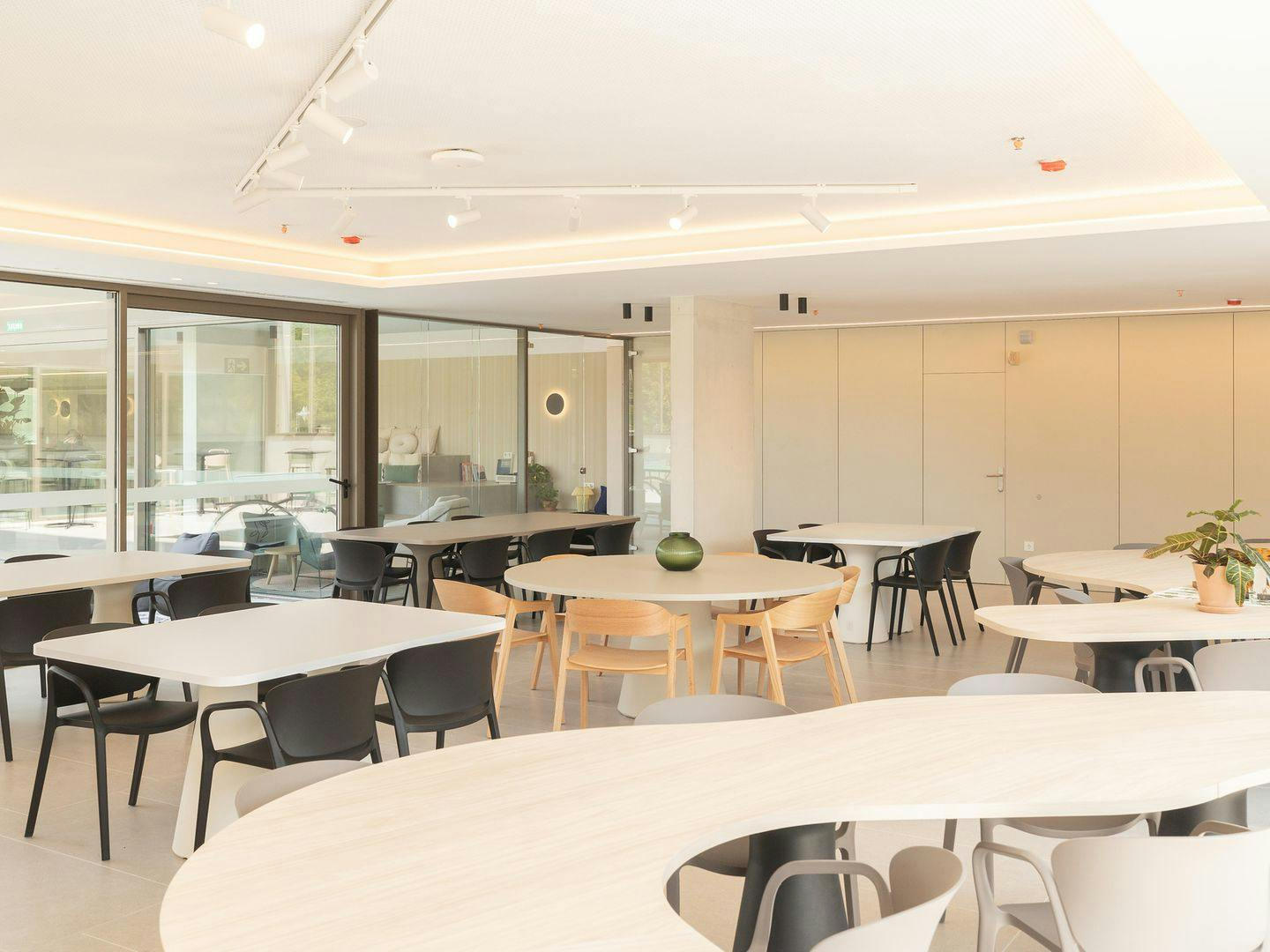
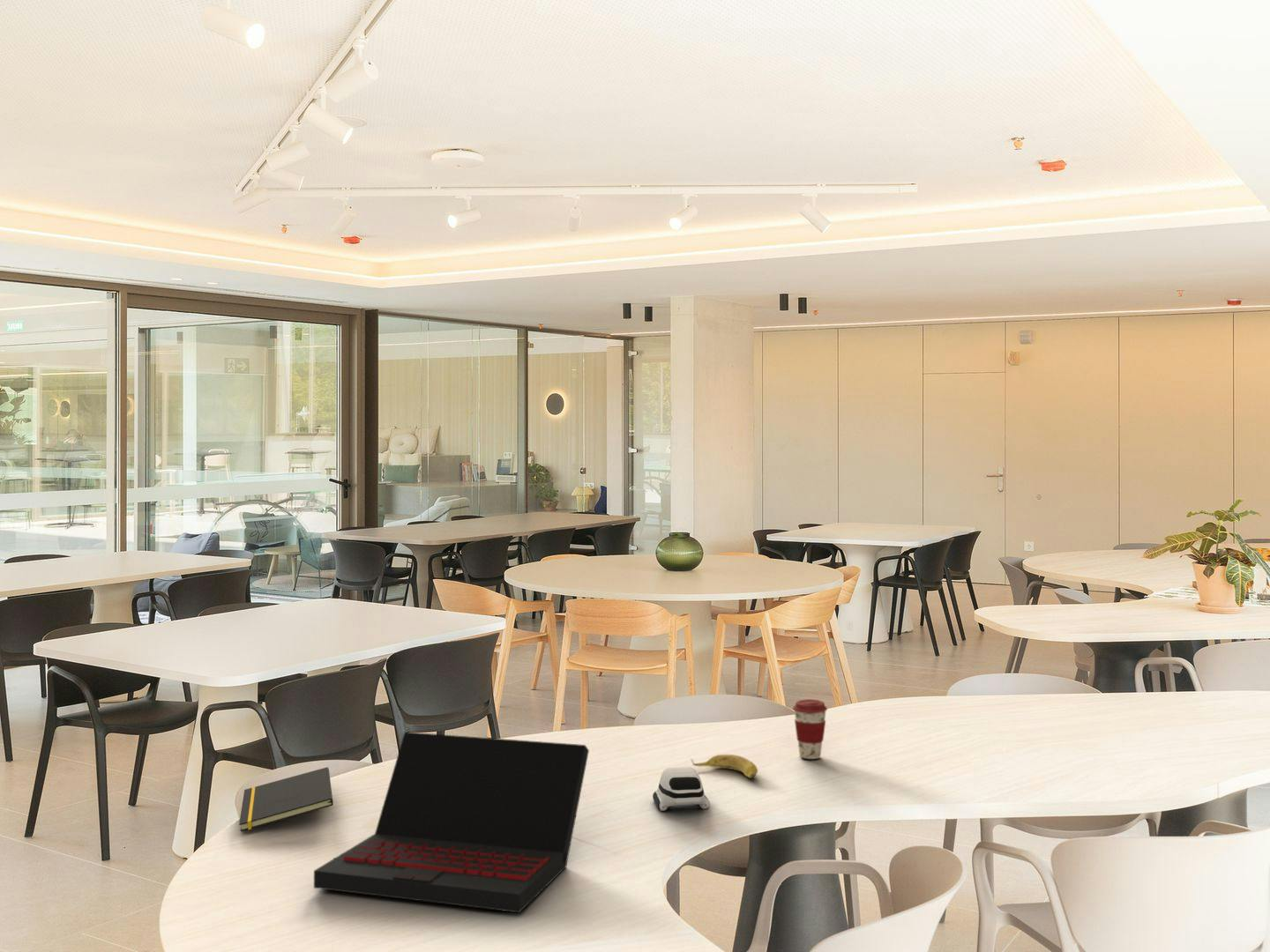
+ laptop (459, 811)
+ notepad (287, 797)
+ banana (728, 765)
+ coffee cup (810, 729)
+ computer mouse (682, 789)
